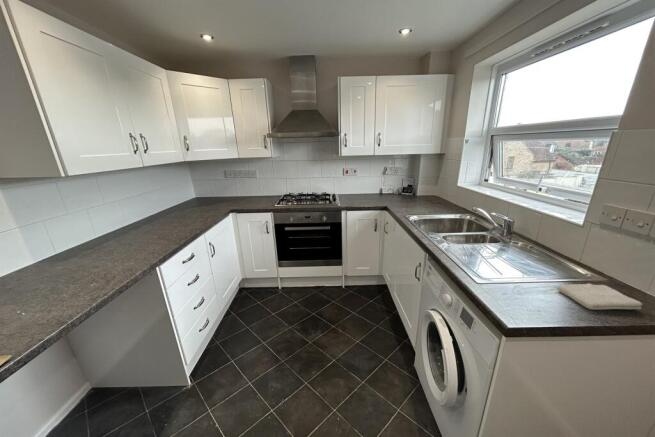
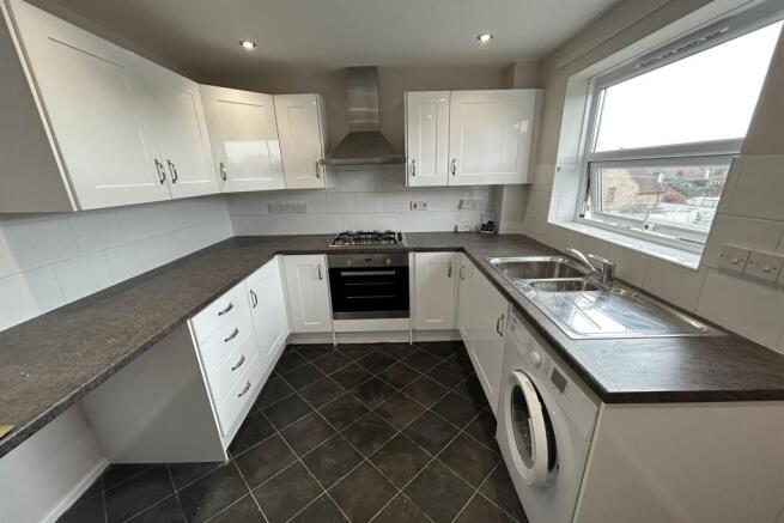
- washcloth (597, 296)
